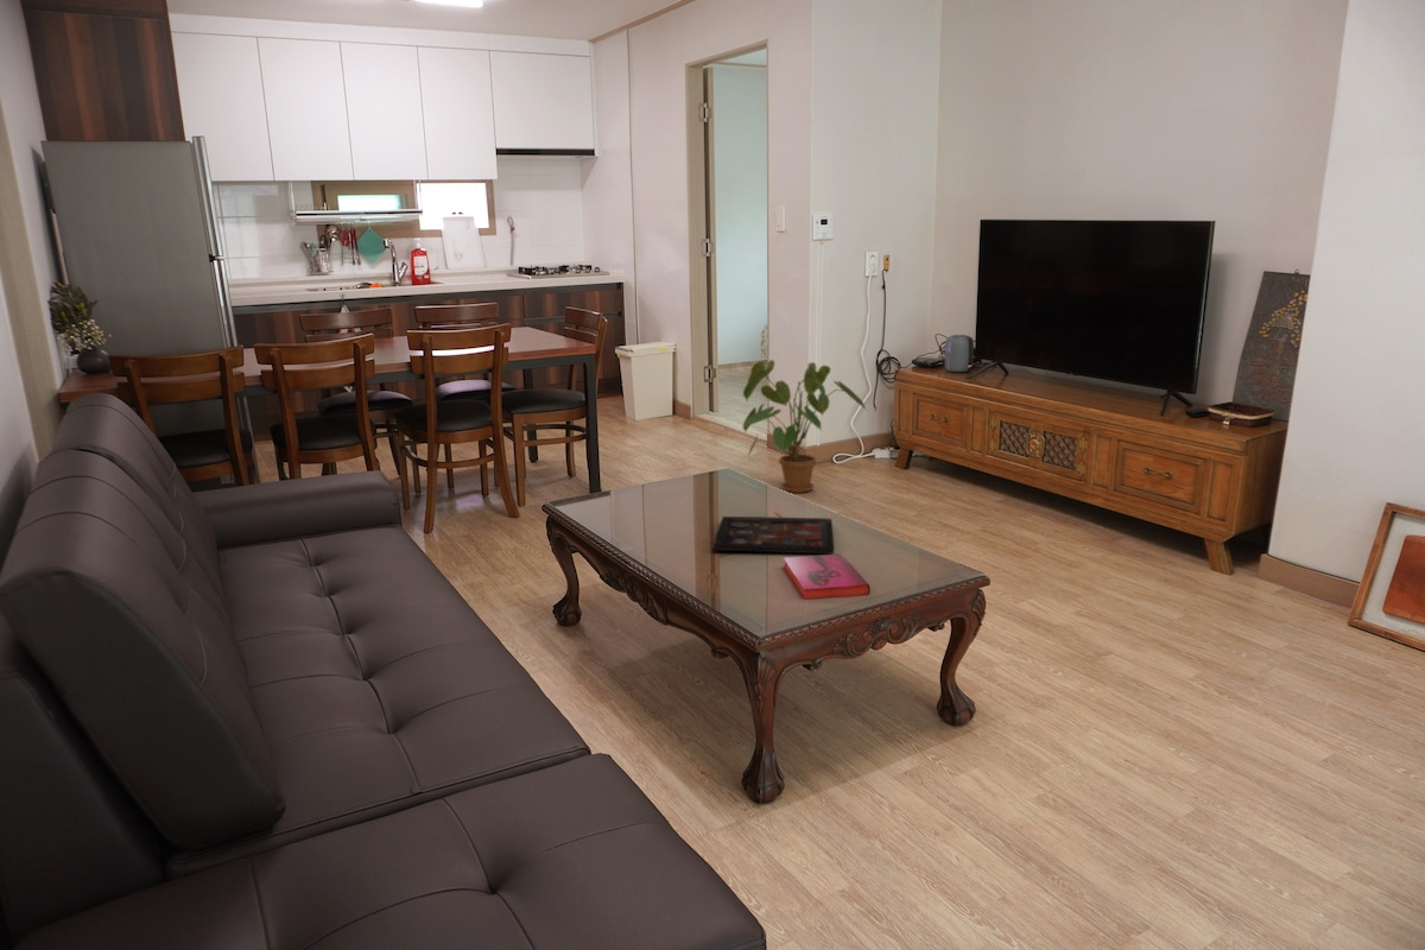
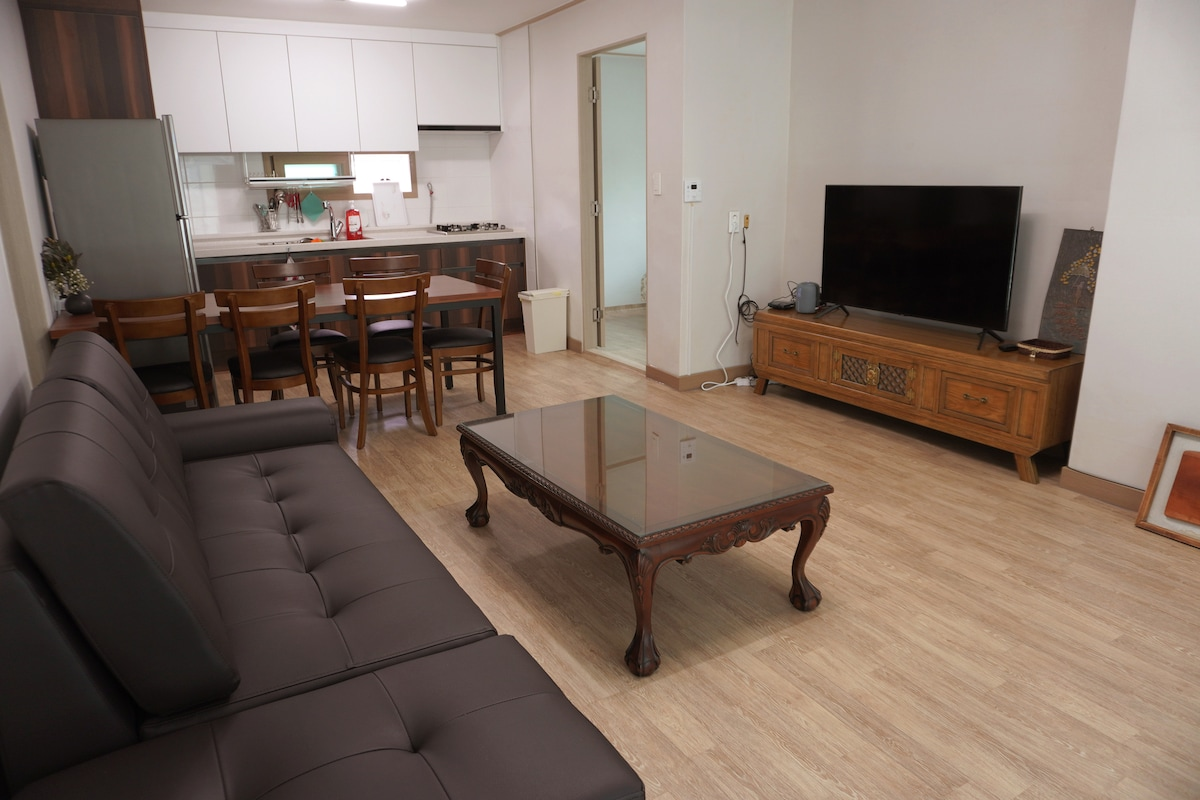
- house plant (798, 423)
- hardback book (824, 575)
- decorative tray (774, 533)
